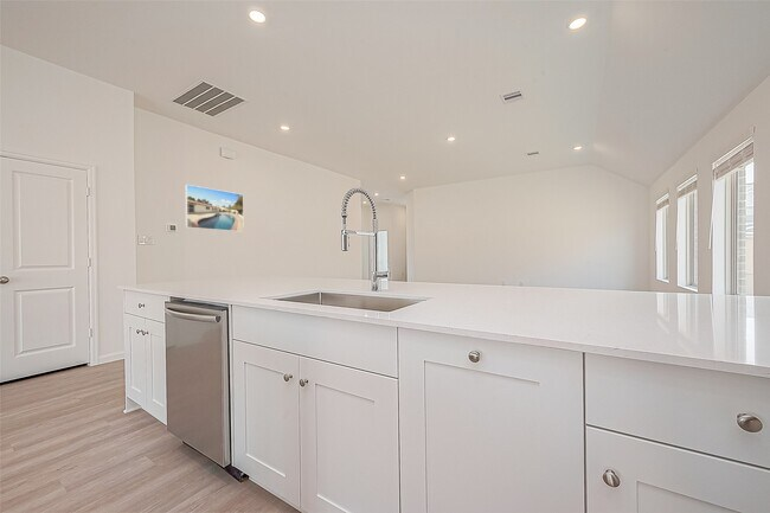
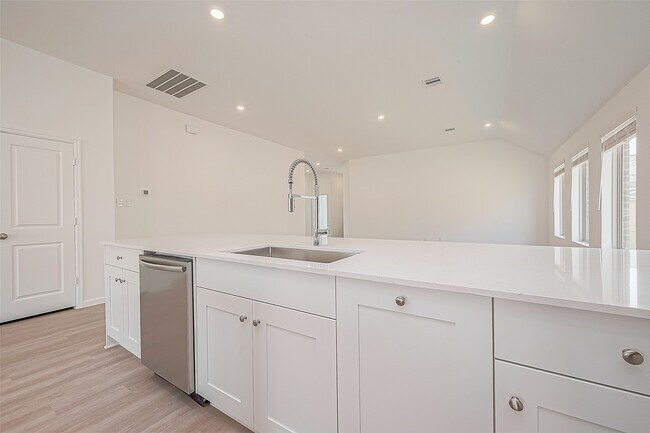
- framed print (216, 210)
